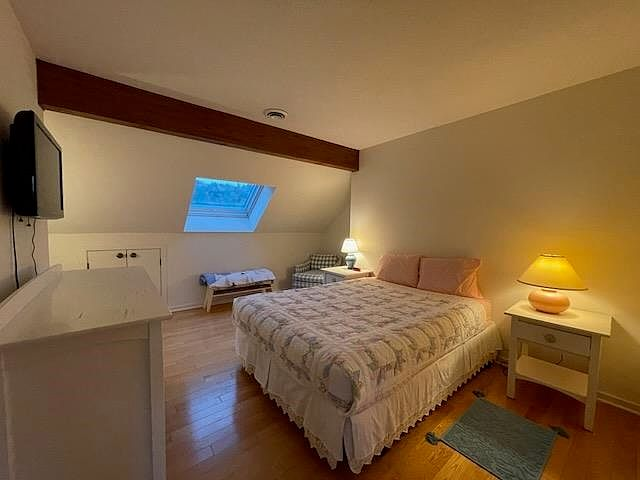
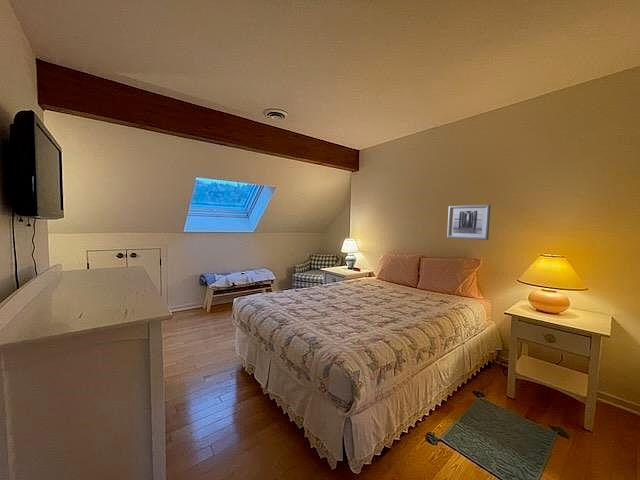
+ wall art (467, 222)
